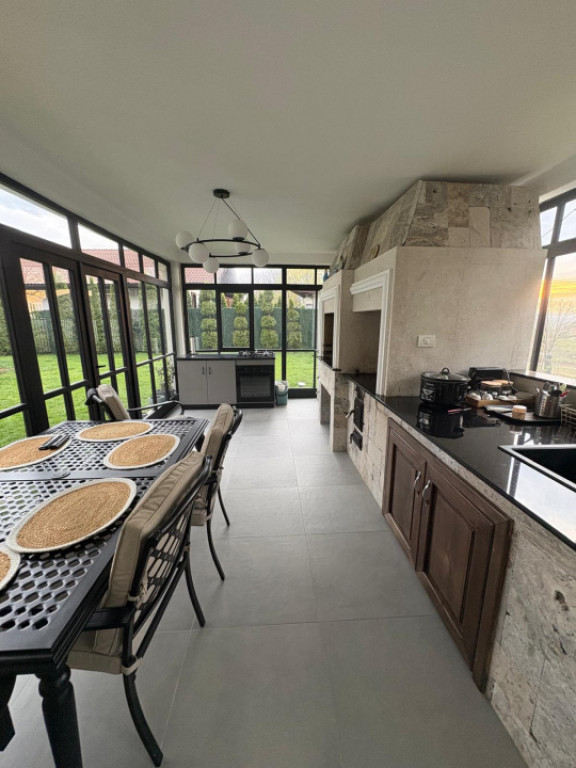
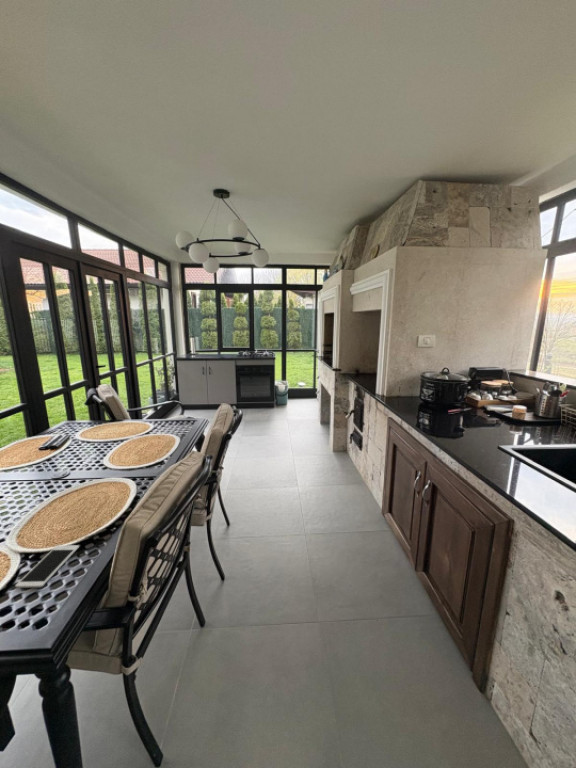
+ cell phone (49, 564)
